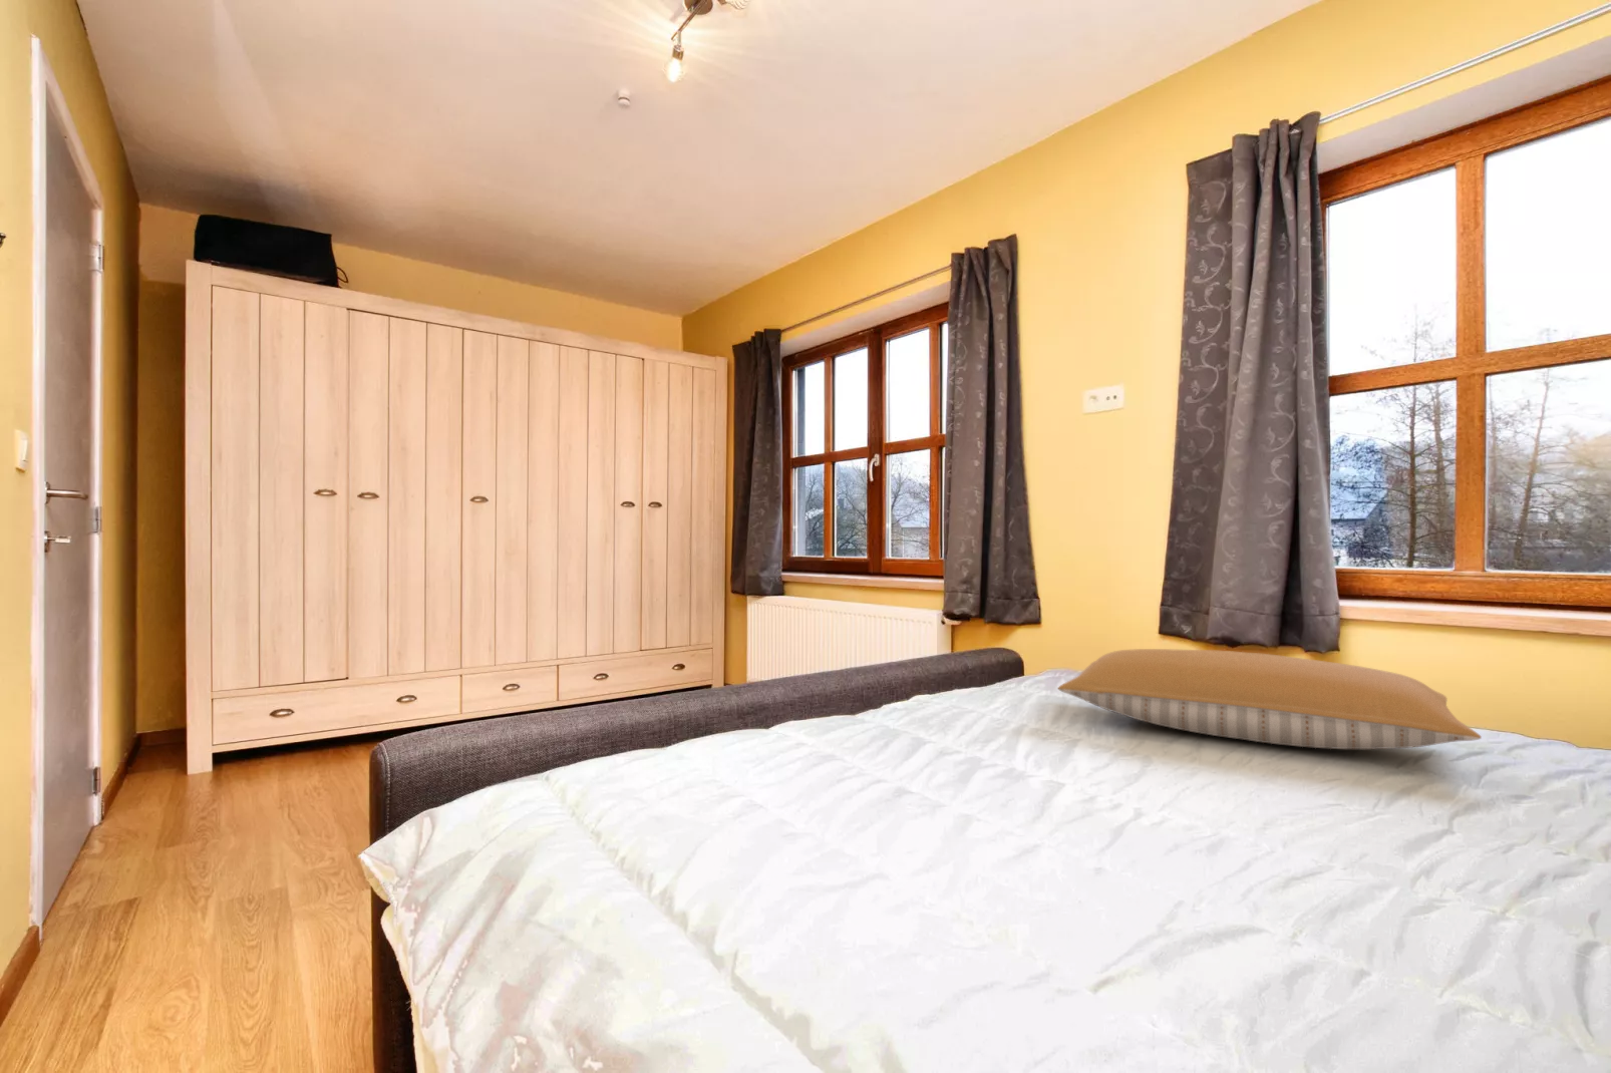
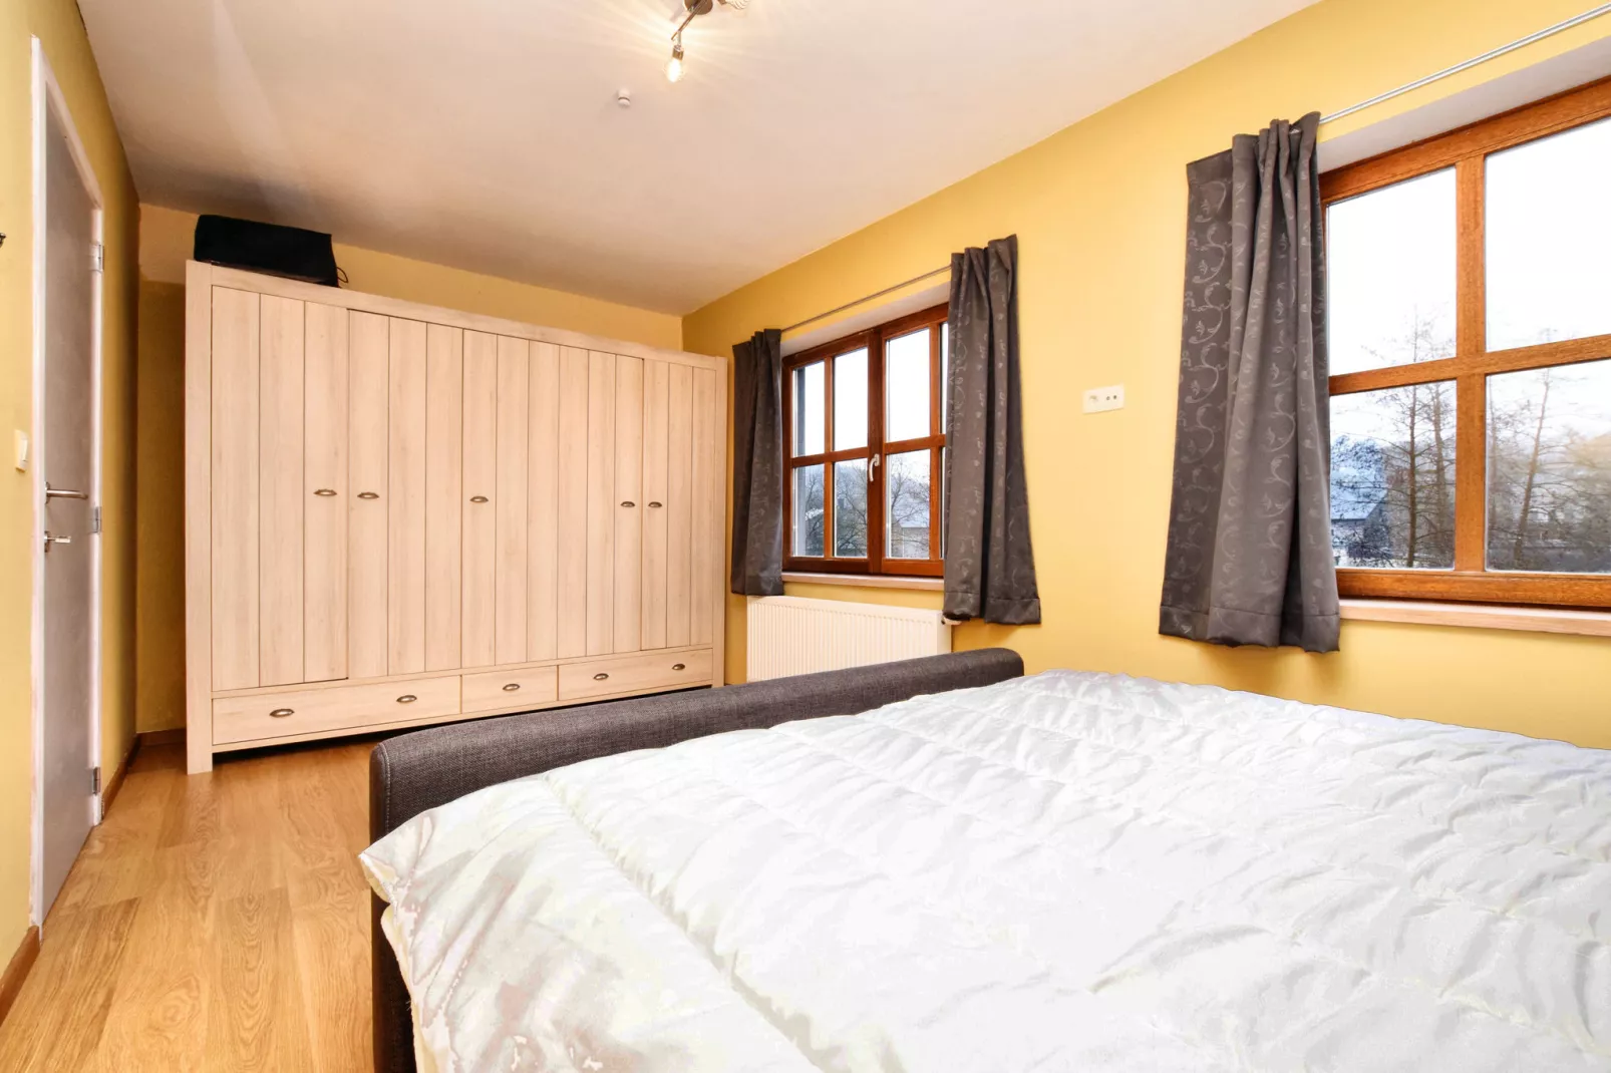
- pillow (1243, 693)
